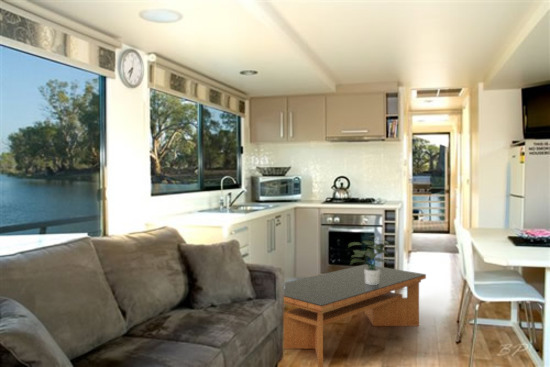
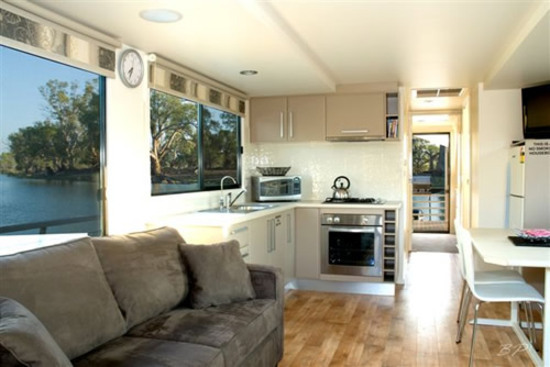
- coffee table (347, 308)
- potted plant (371, 259)
